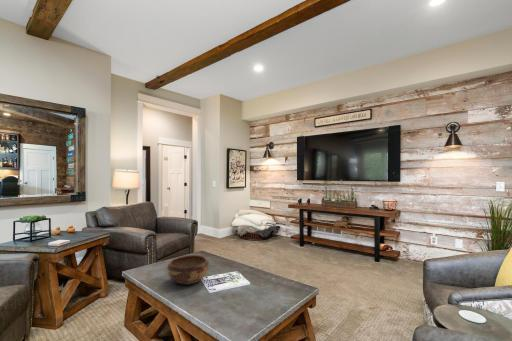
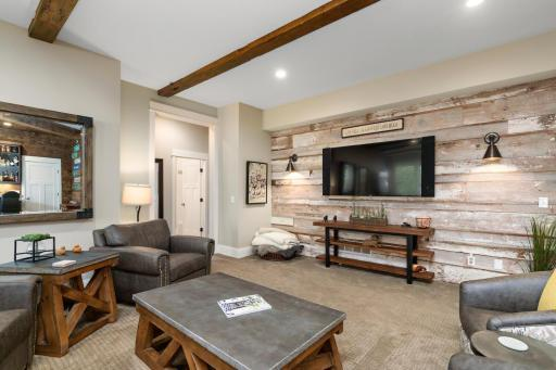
- decorative bowl (188, 270)
